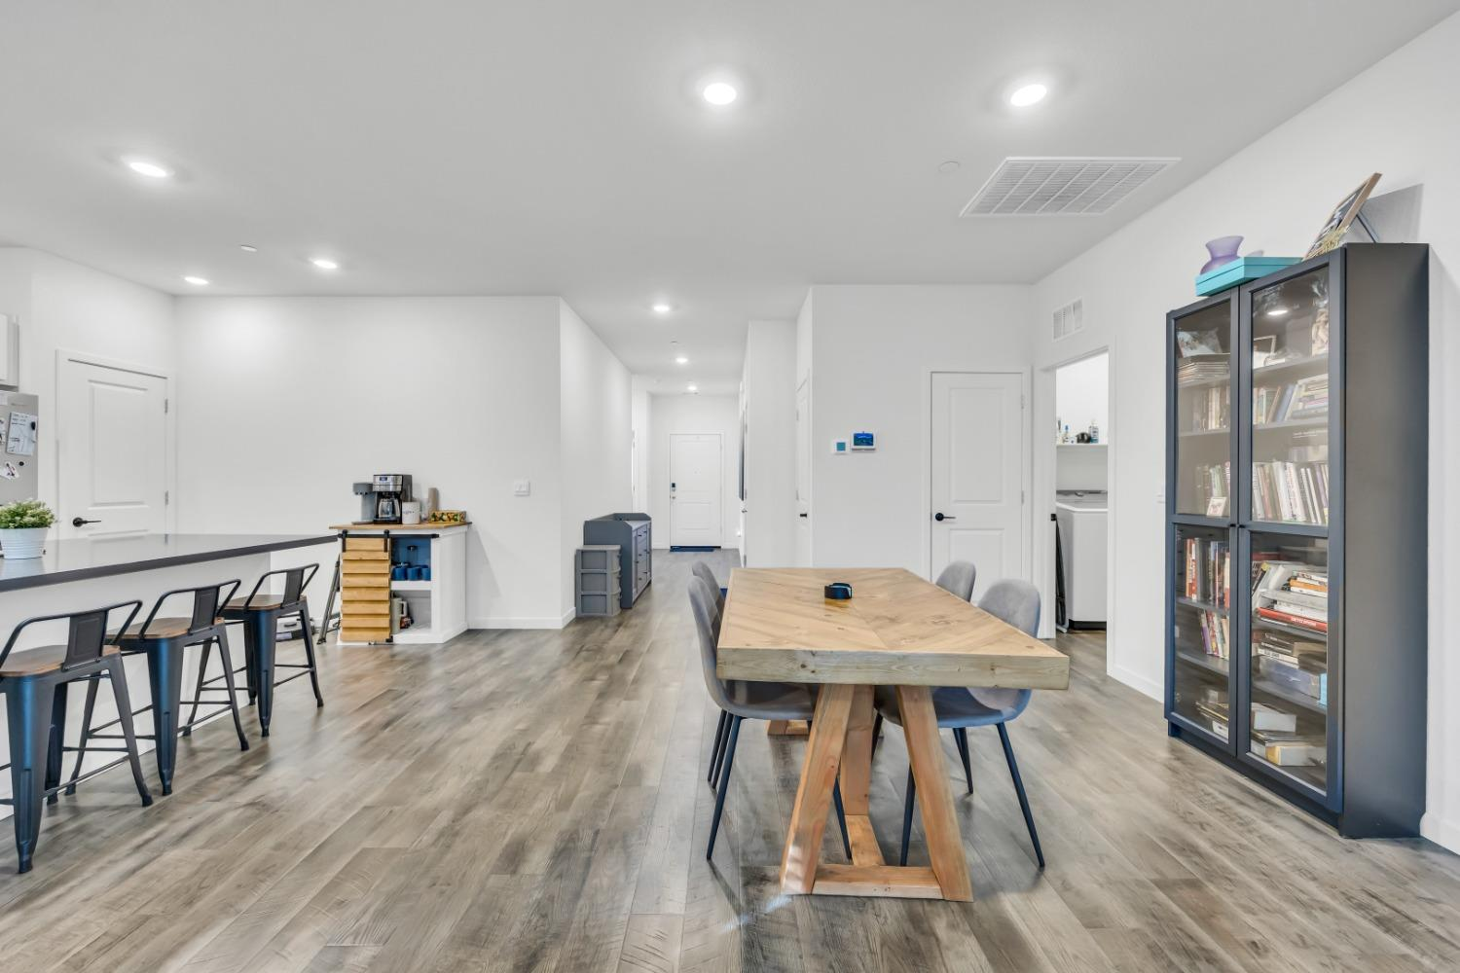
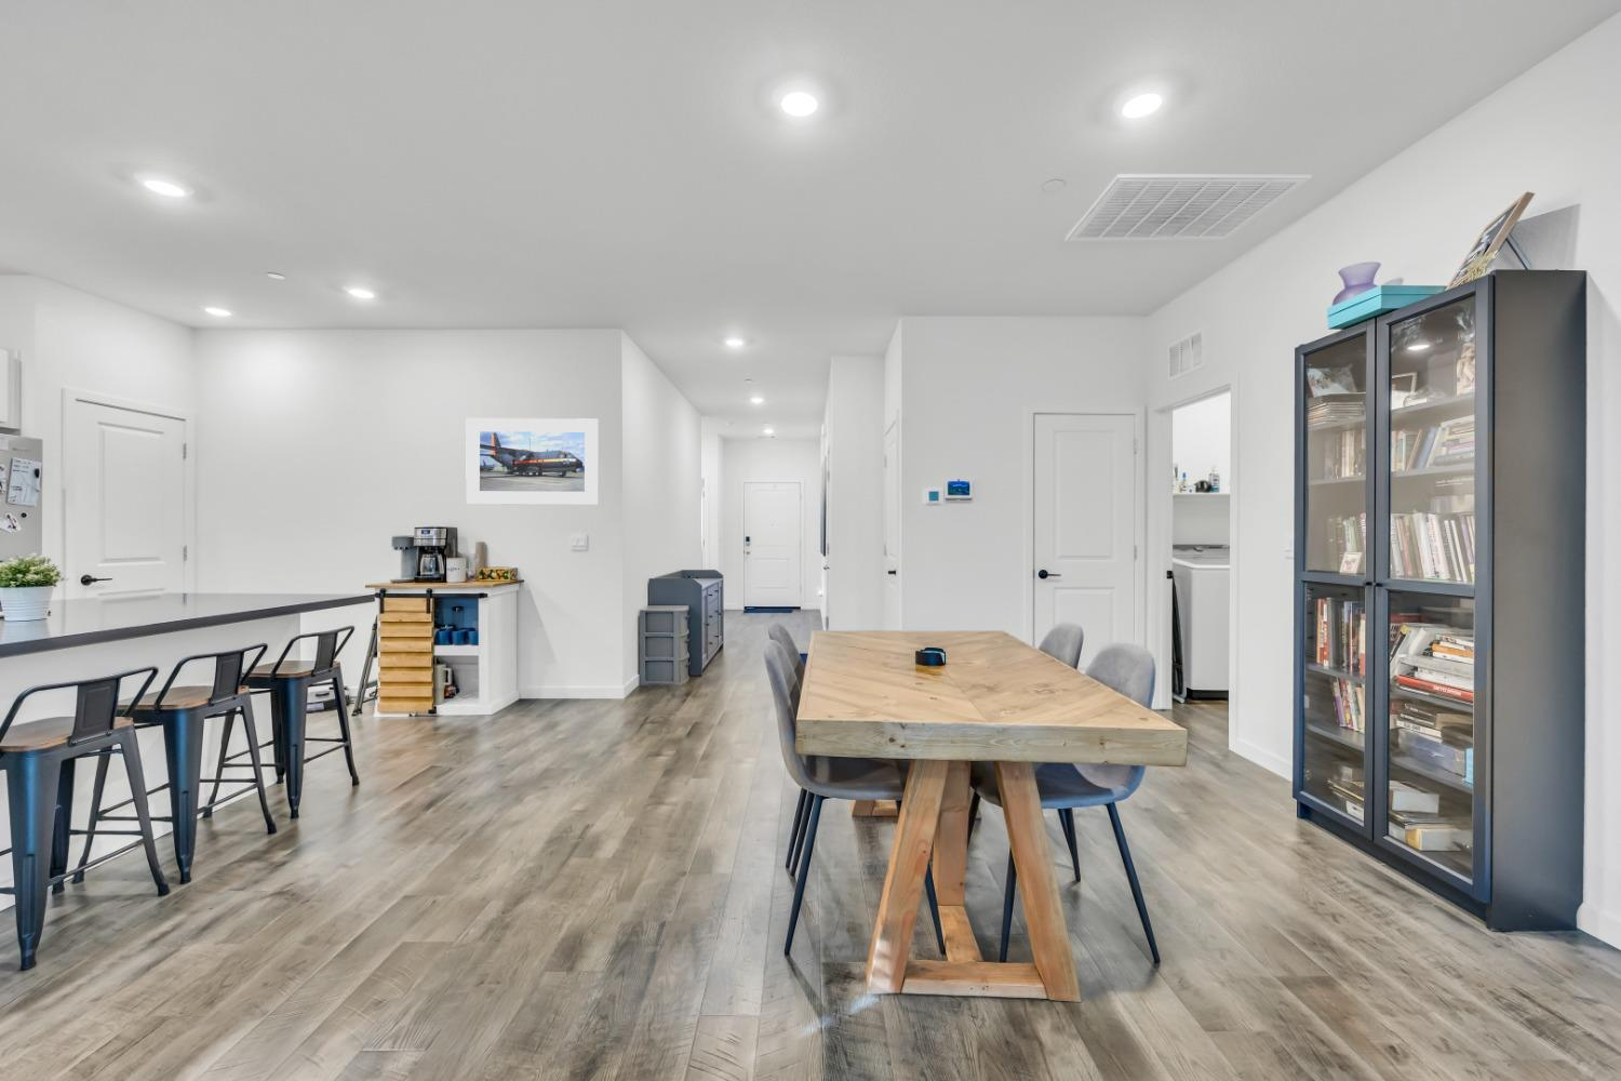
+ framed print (532, 462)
